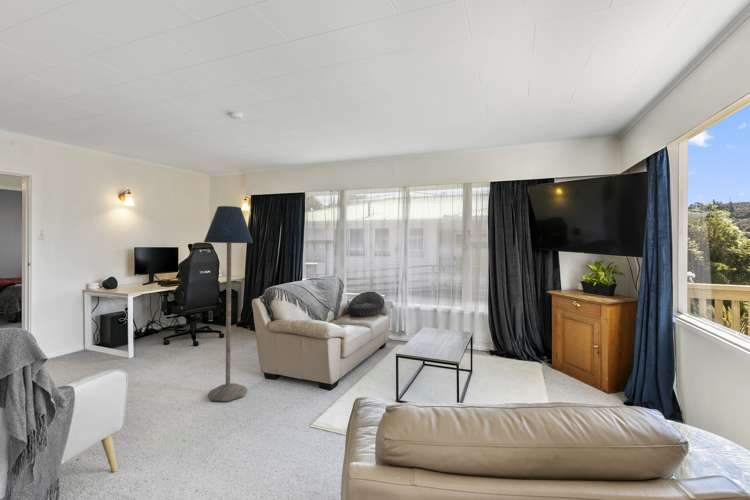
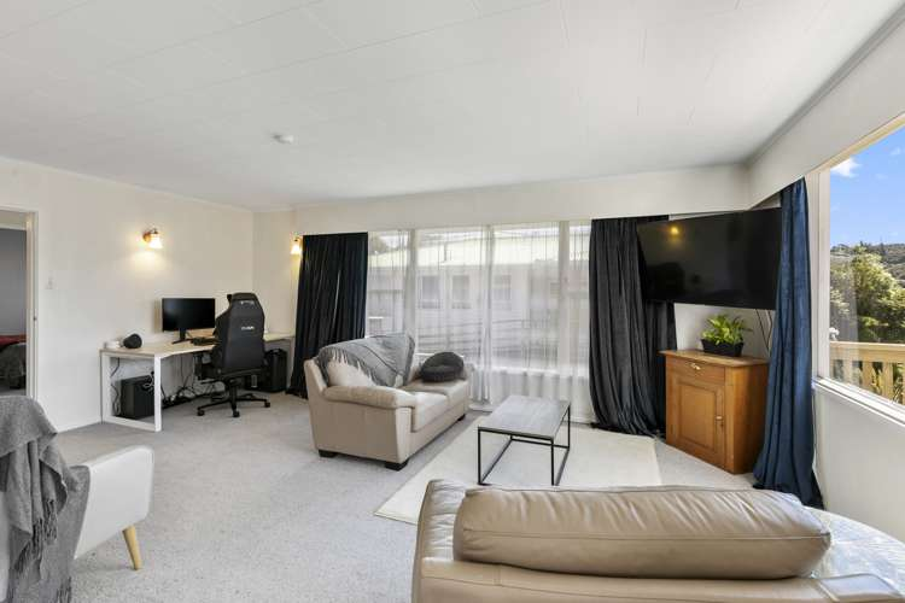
- floor lamp (228, 300)
